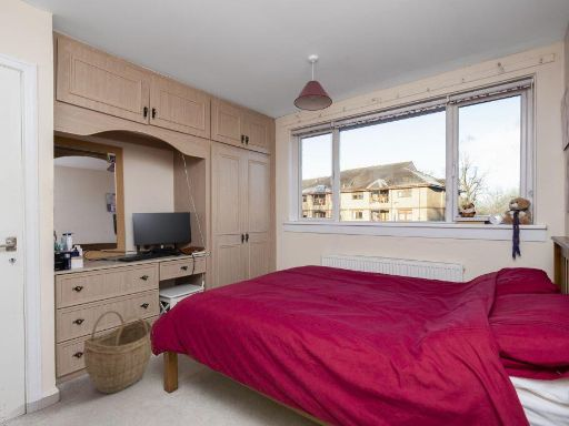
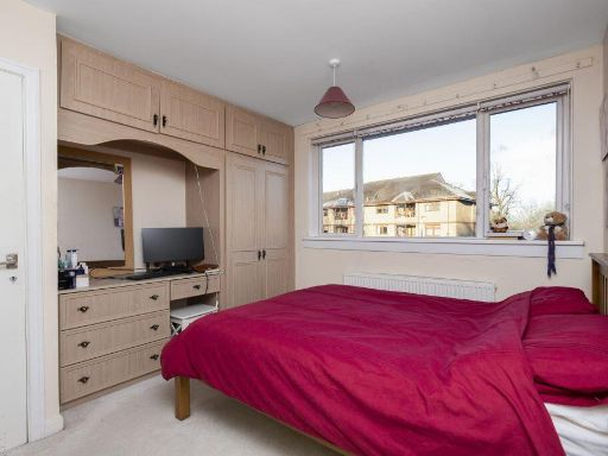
- woven basket (120, 347)
